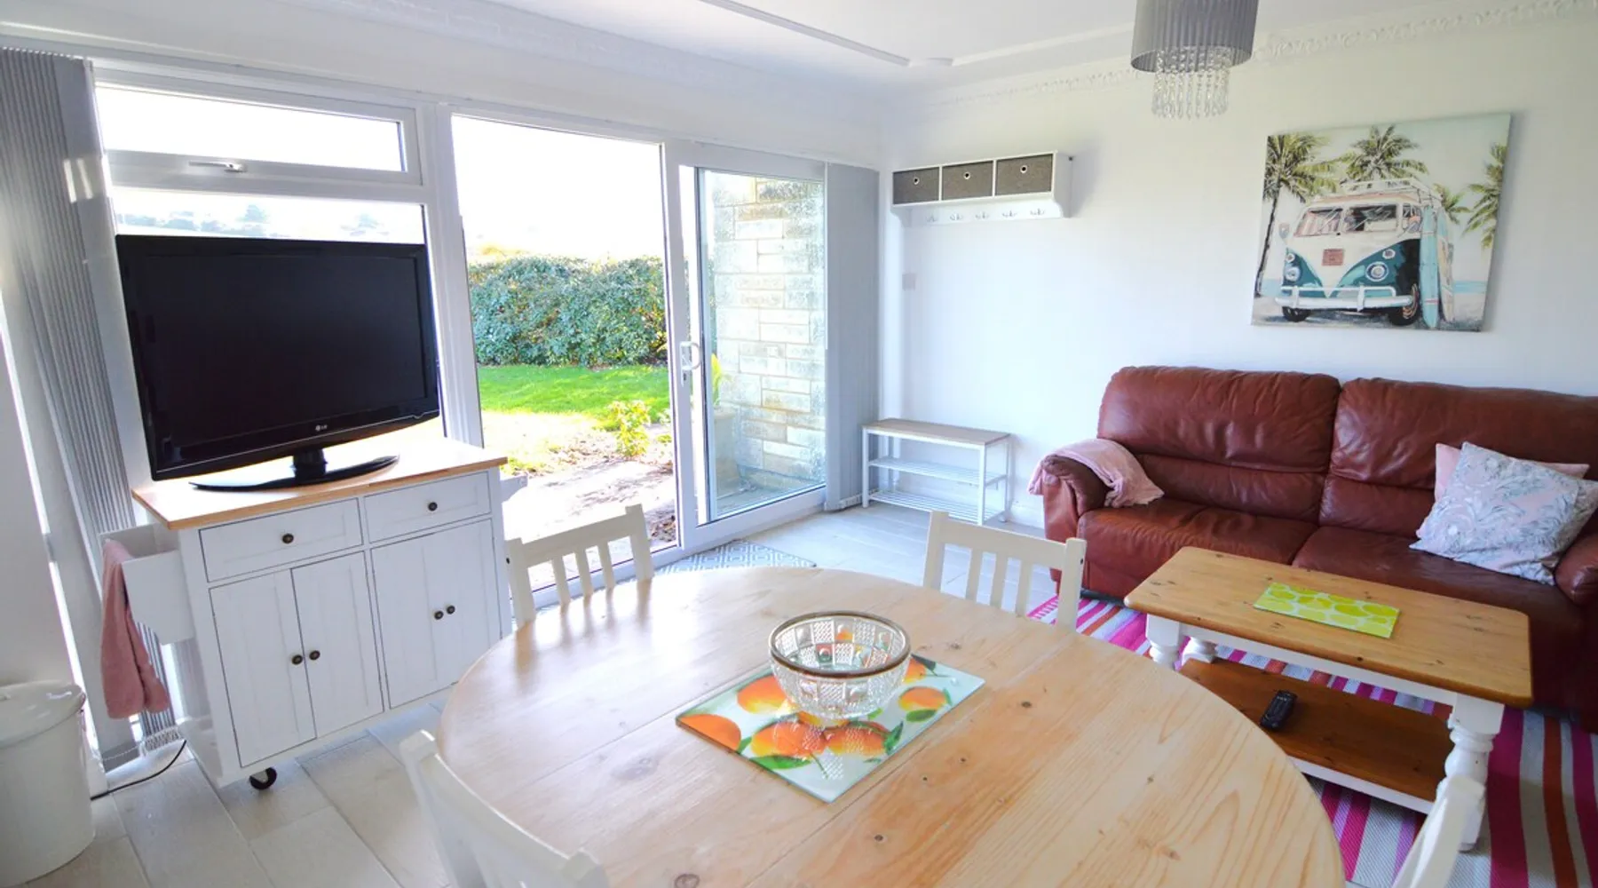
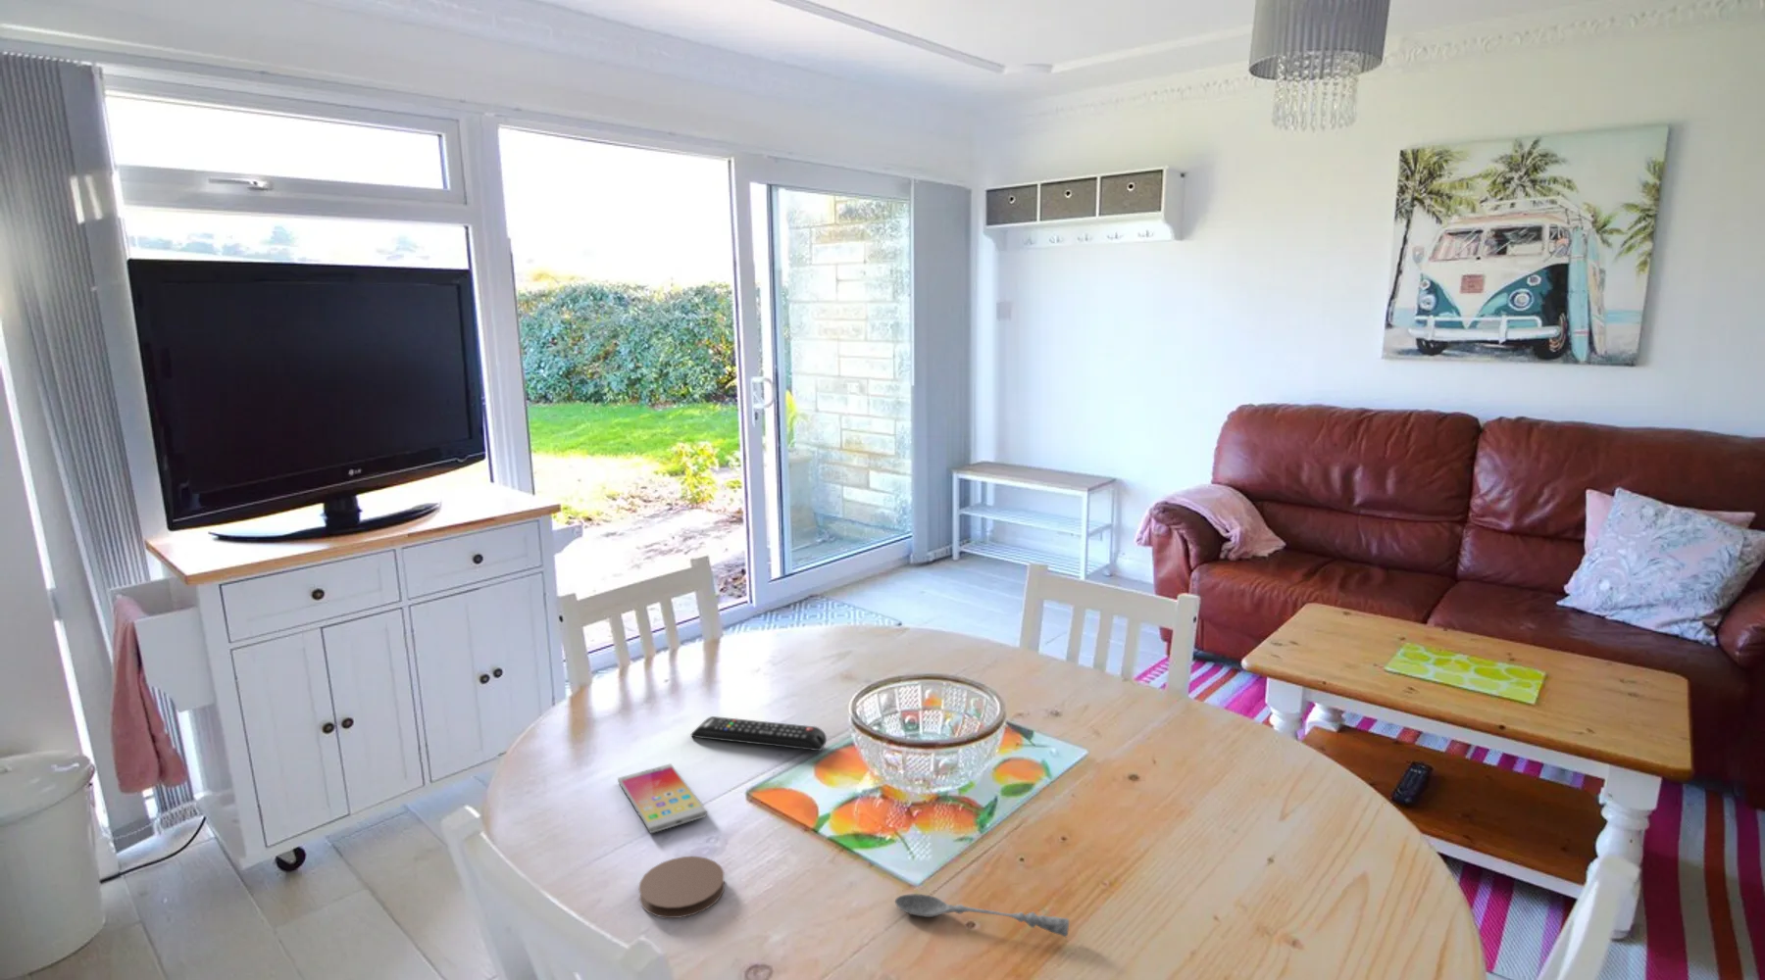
+ soupspoon (980, 912)
+ coaster (681, 885)
+ smartphone (660, 795)
+ remote control (758, 734)
